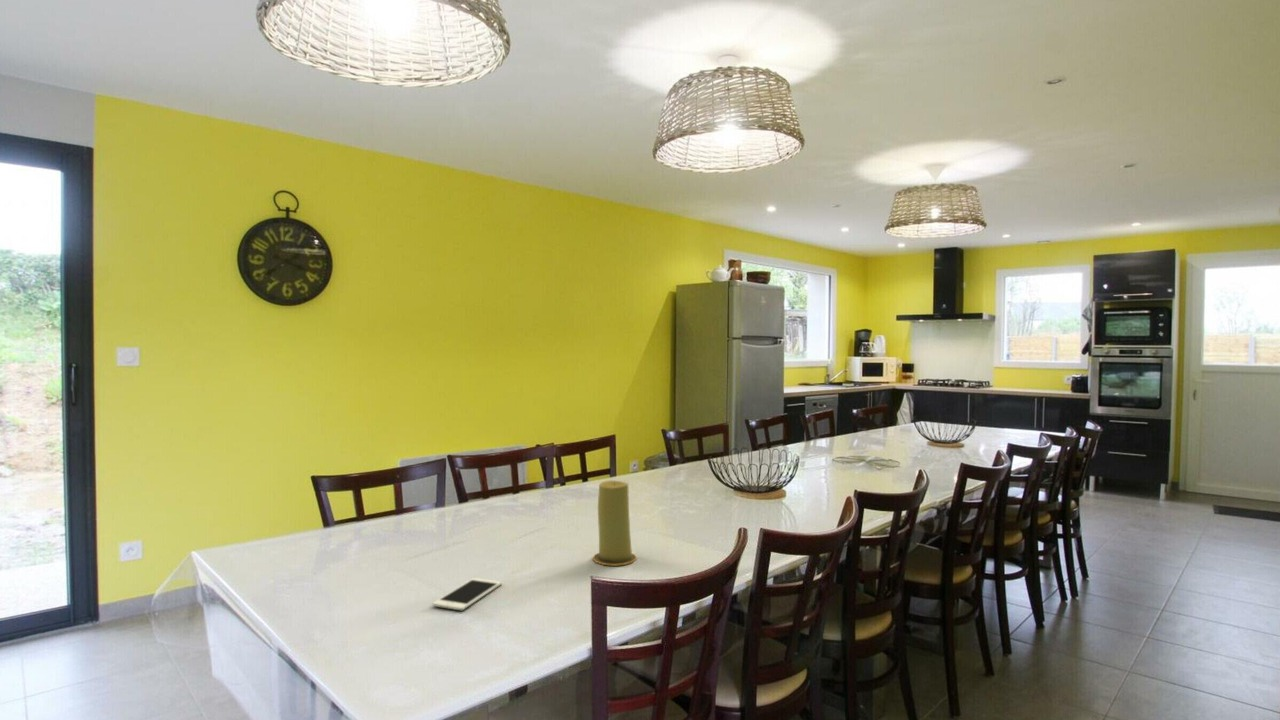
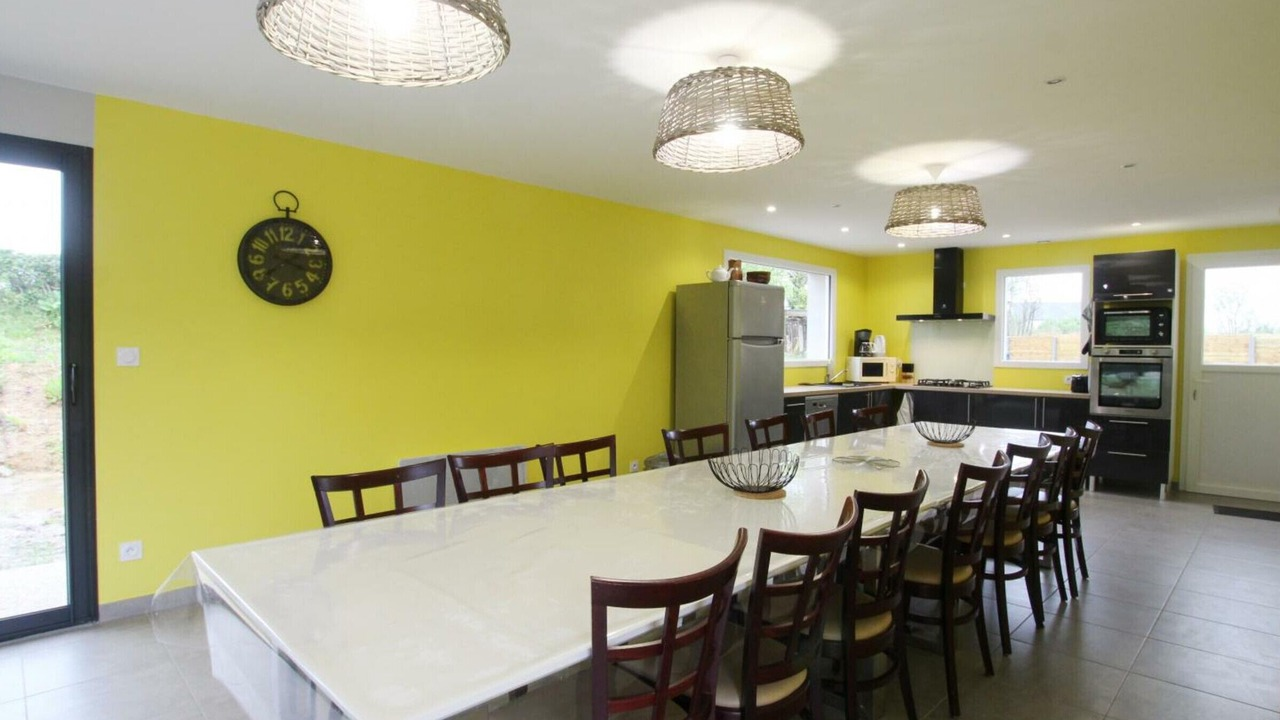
- cell phone (468, 593)
- candle (614, 520)
